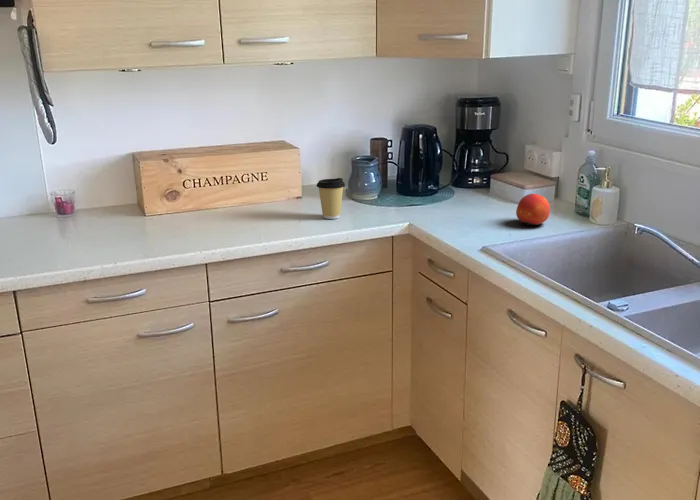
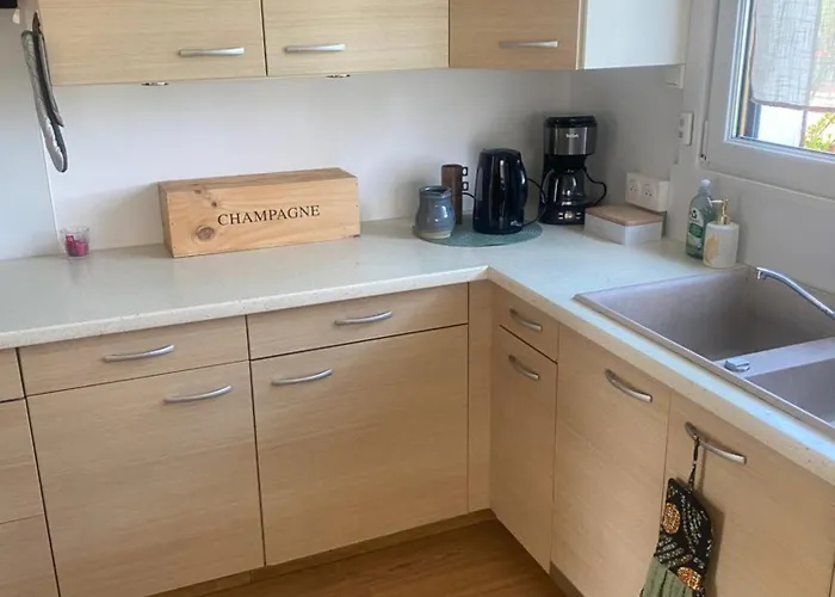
- fruit (533, 208)
- coffee cup (331, 198)
